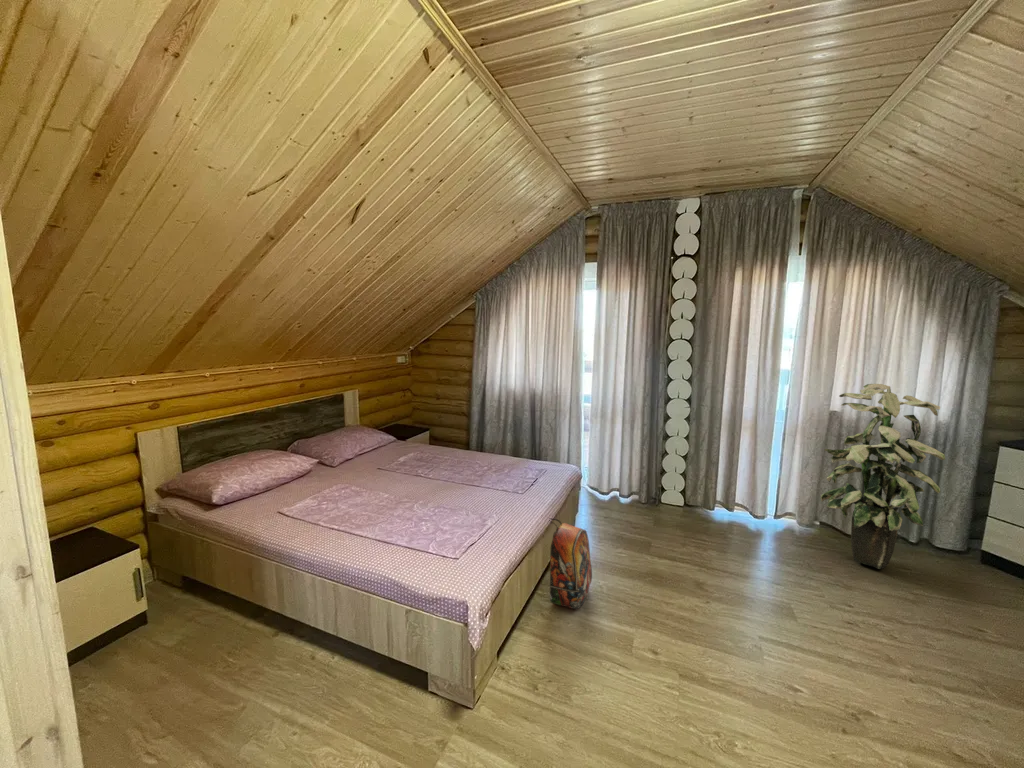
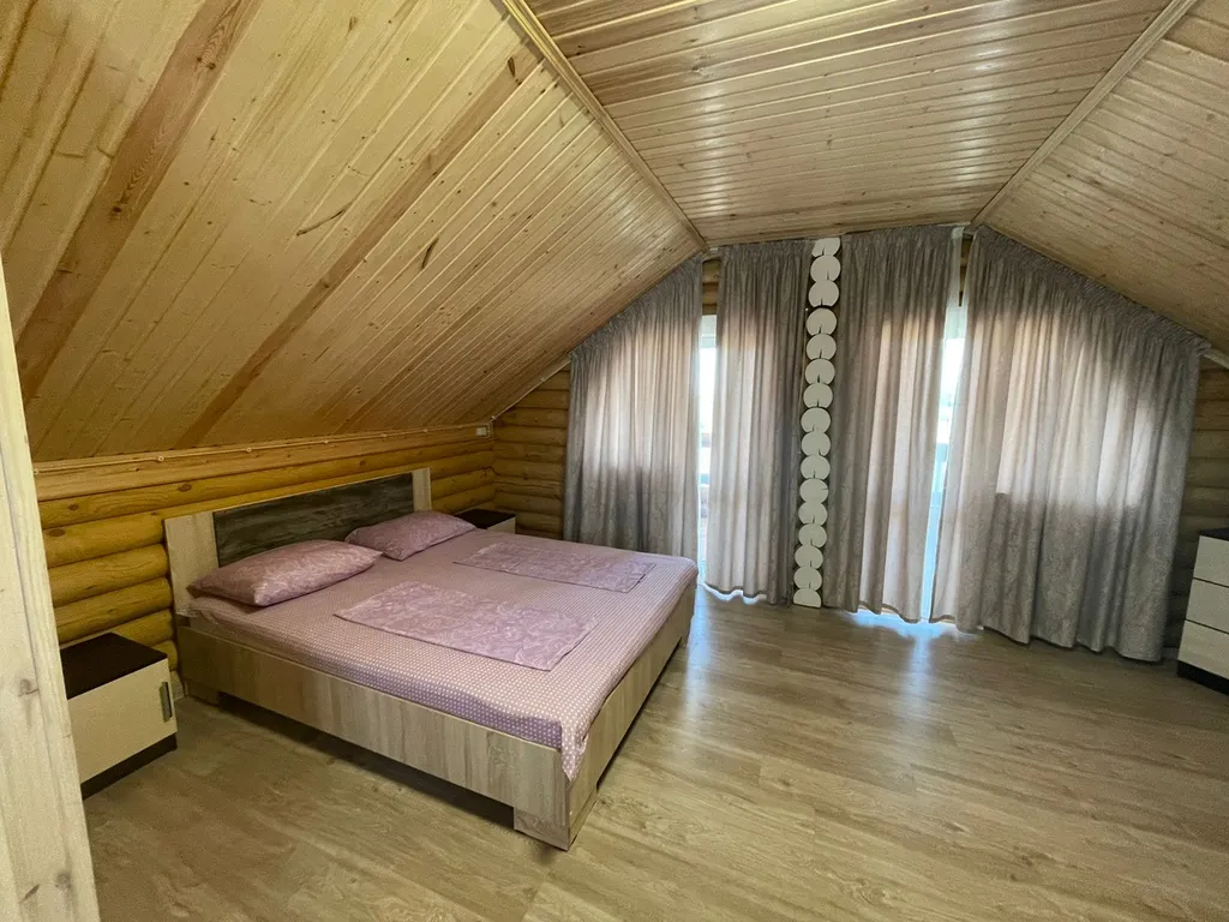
- backpack (568, 559)
- indoor plant (874, 473)
